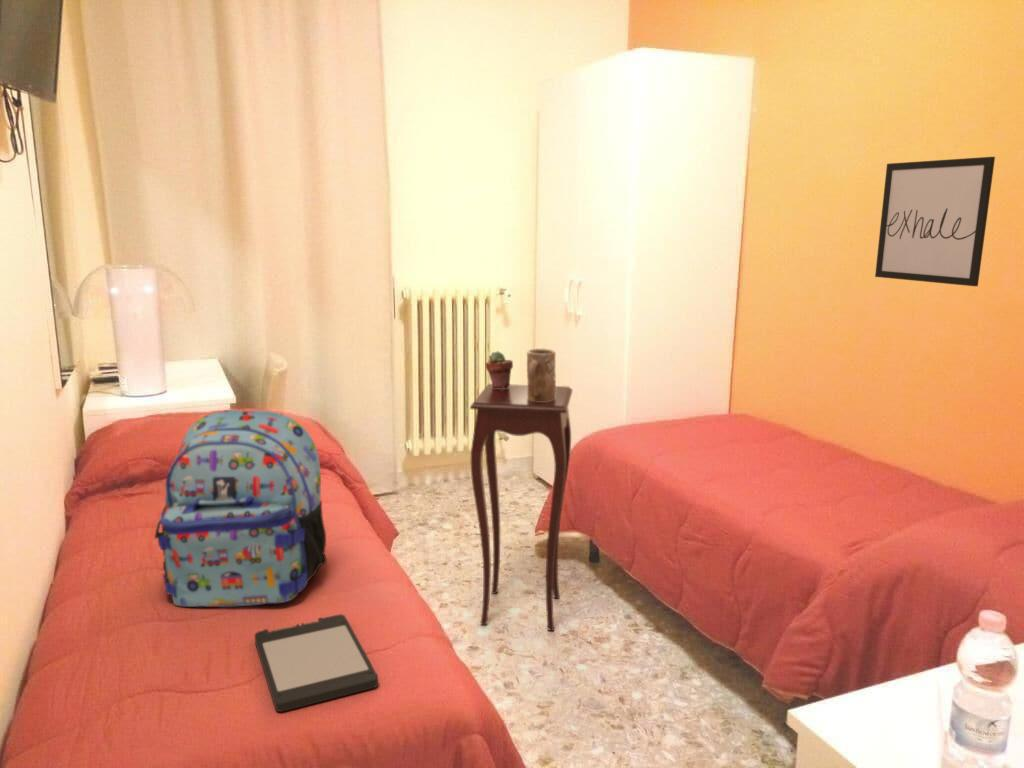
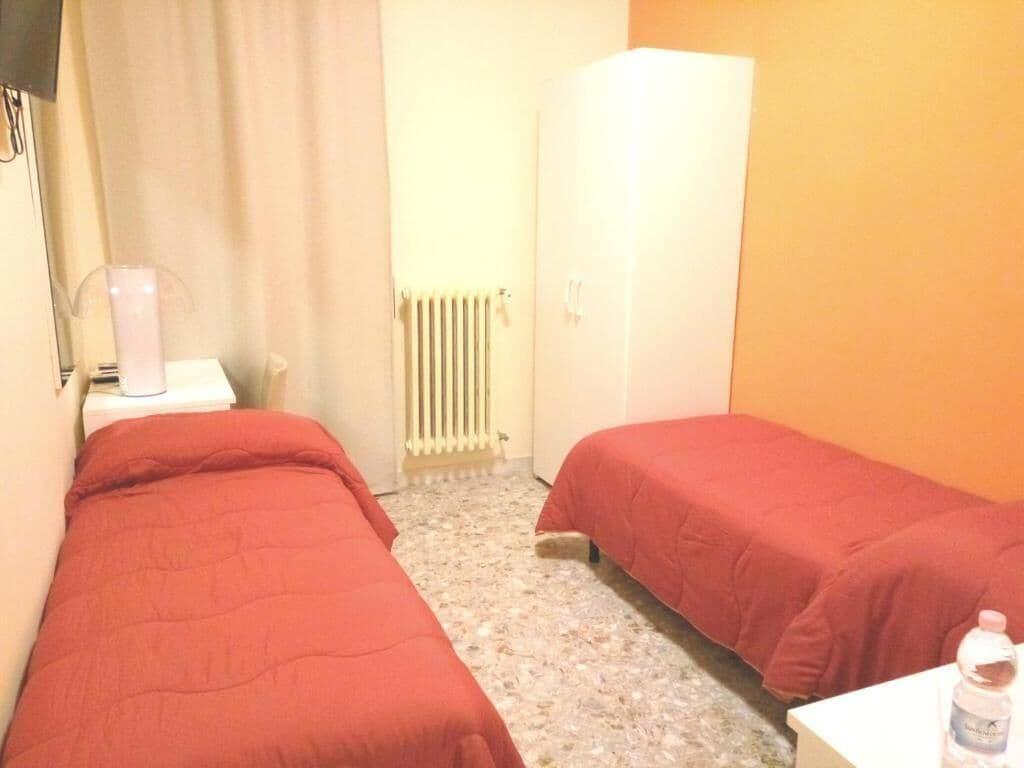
- side table (499, 507)
- wall art (930, 221)
- mug (541, 375)
- potted succulent (500, 368)
- backpack (241, 502)
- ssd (313, 657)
